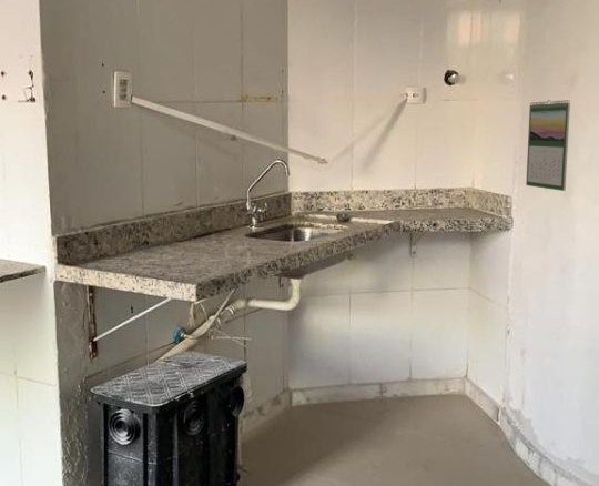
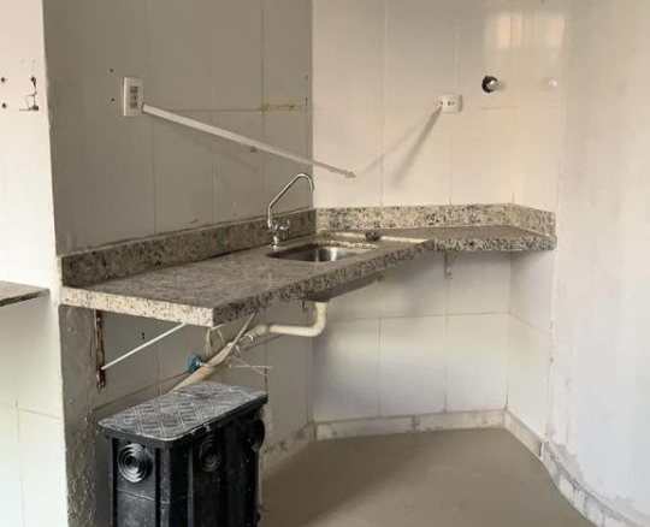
- calendar (547, 143)
